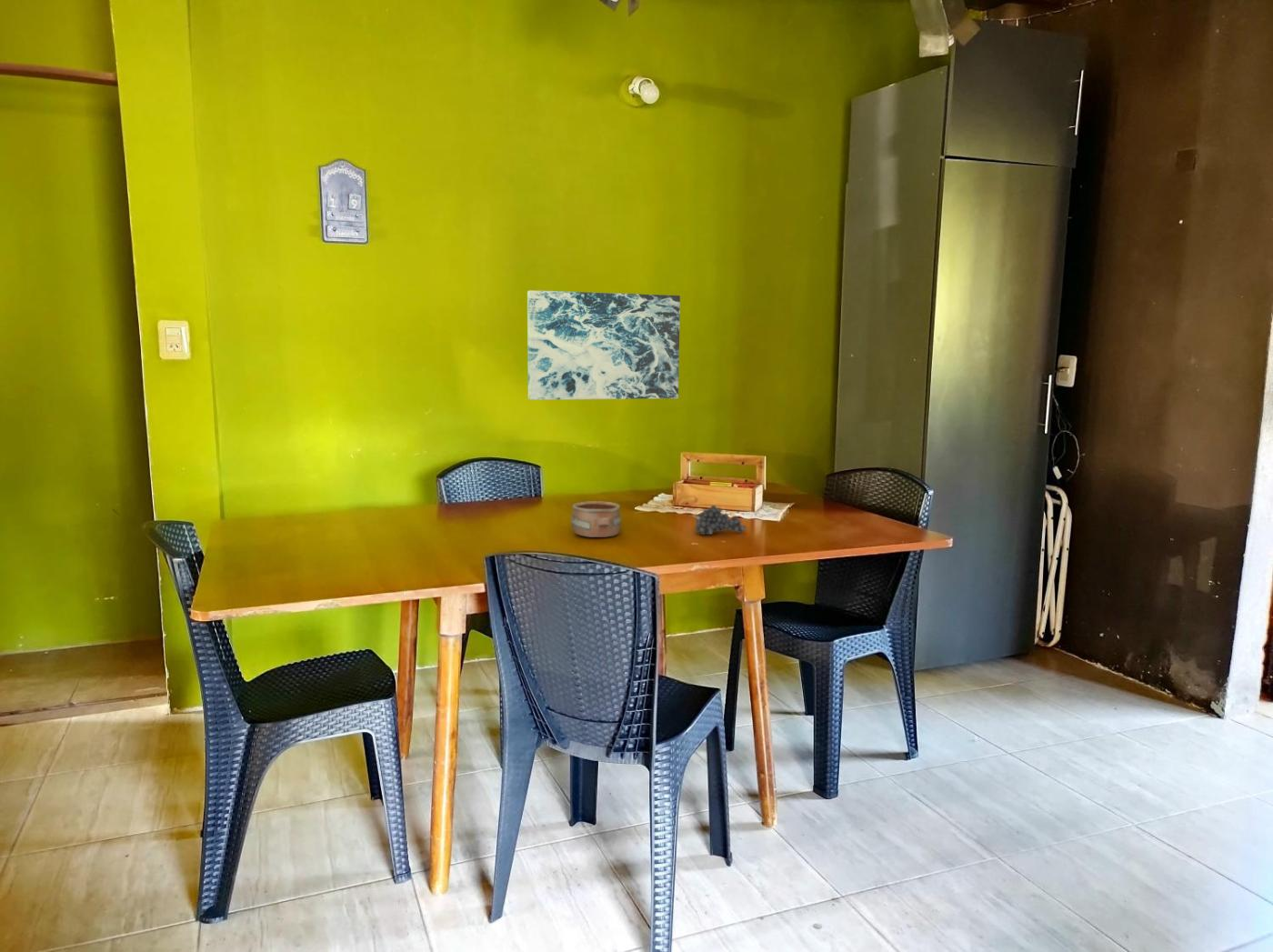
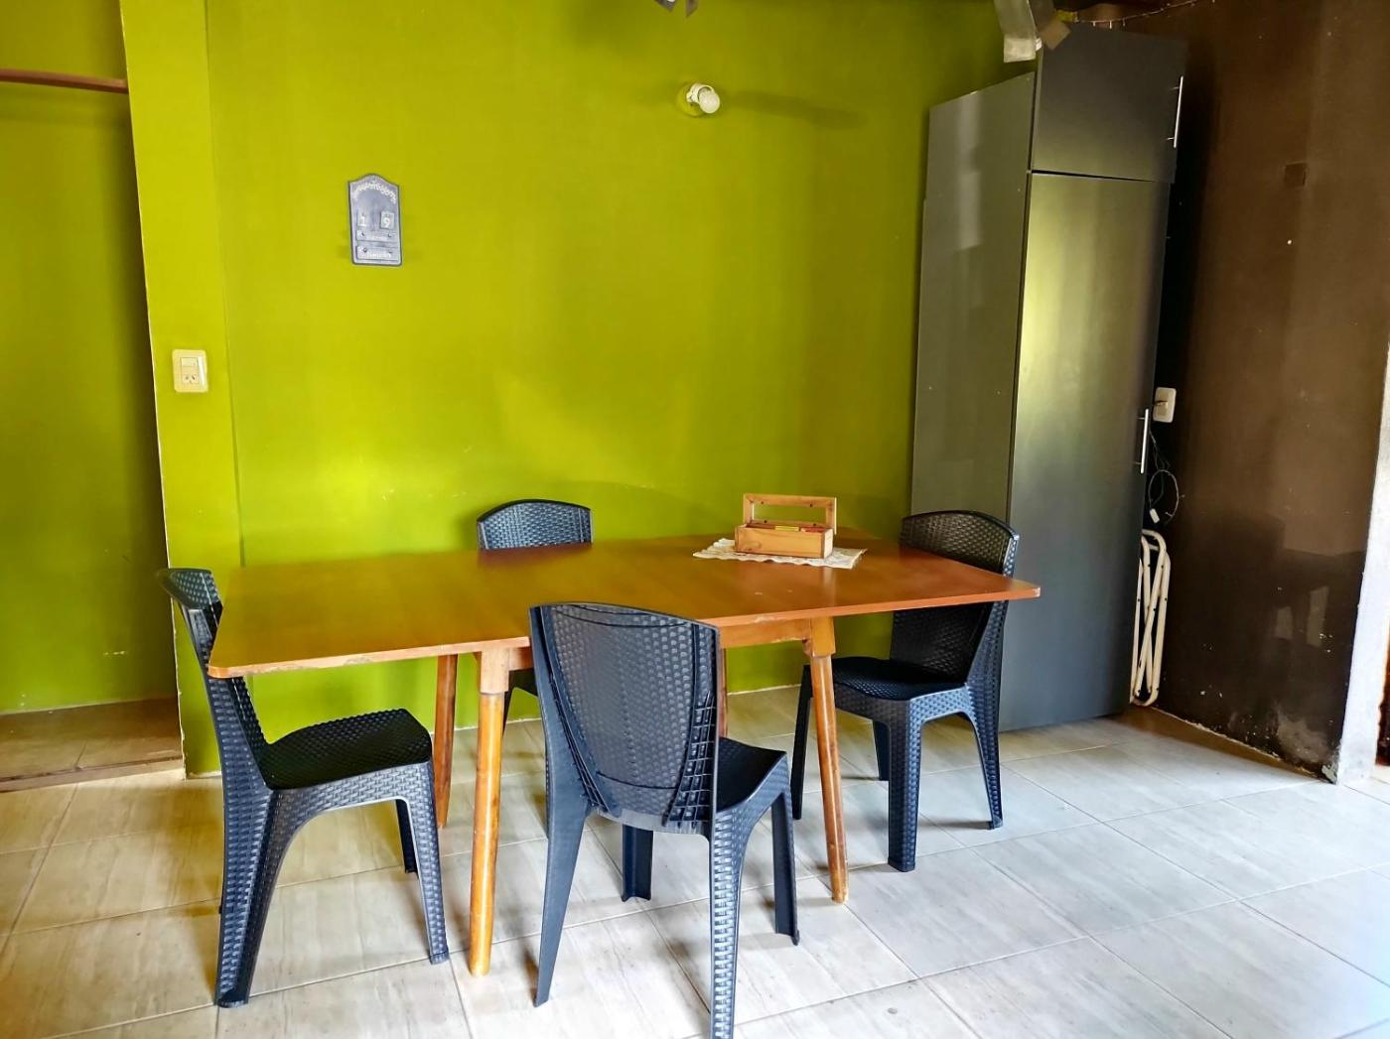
- wall art (605, 346)
- fruit (717, 518)
- pottery (596, 519)
